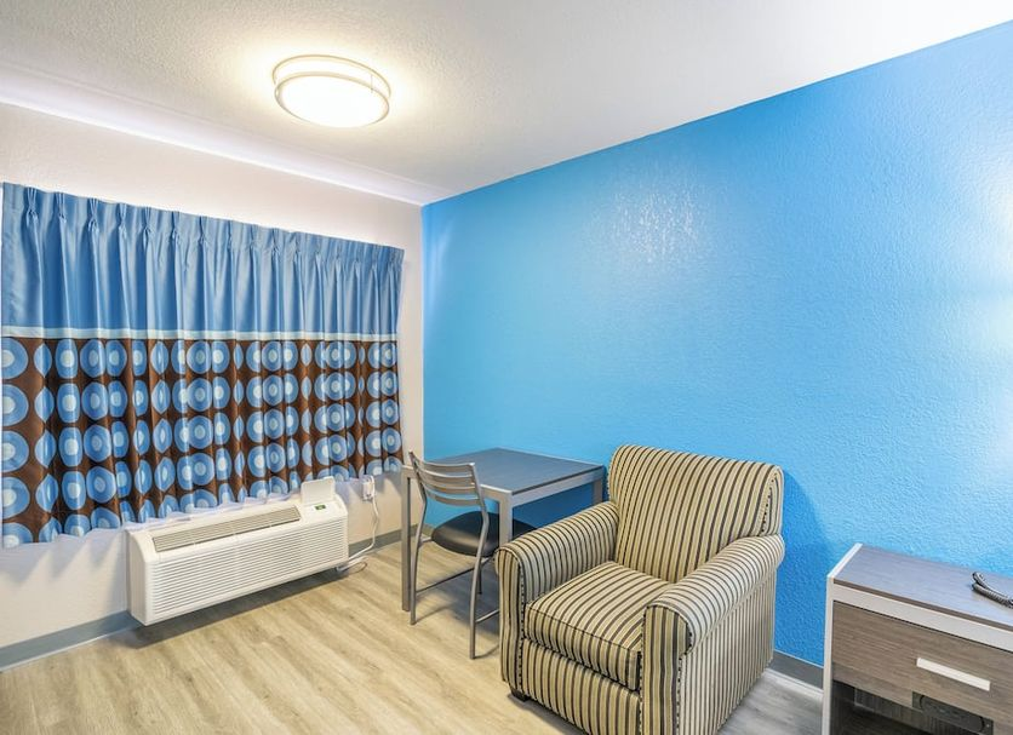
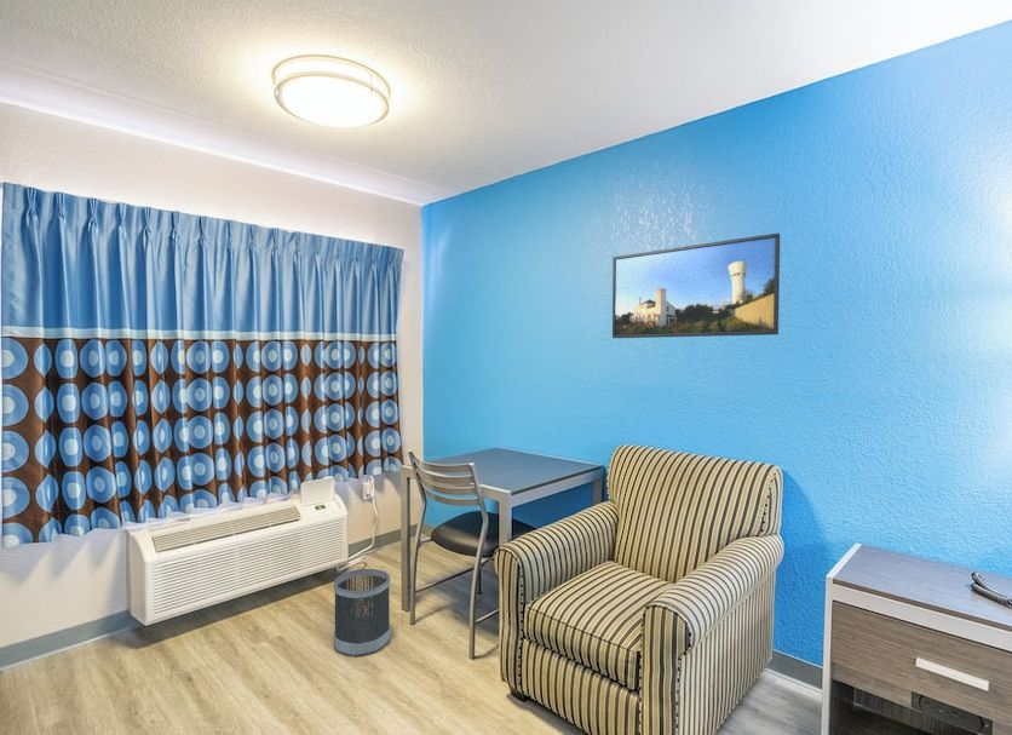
+ wastebasket (362, 610)
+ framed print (686, 291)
